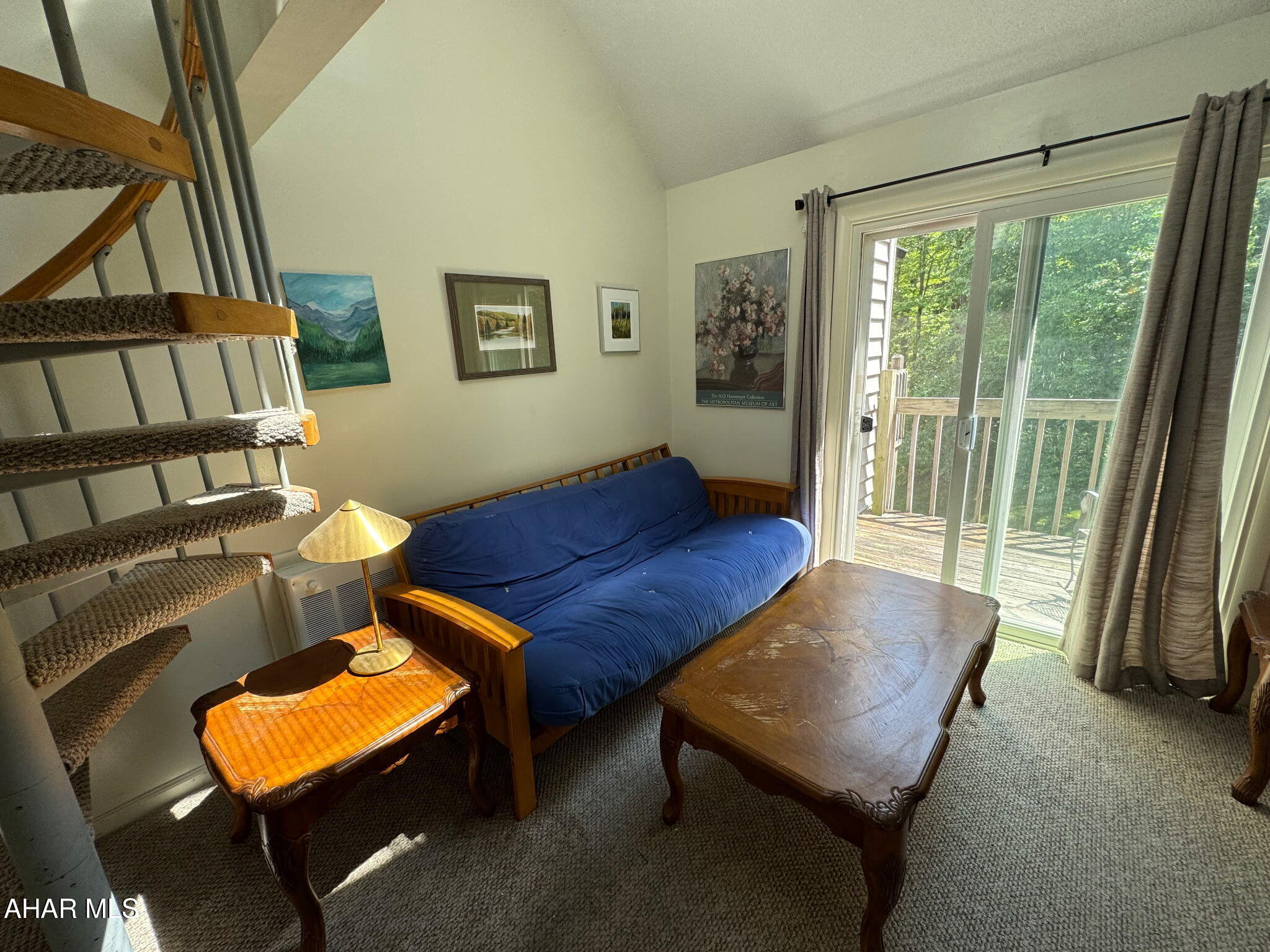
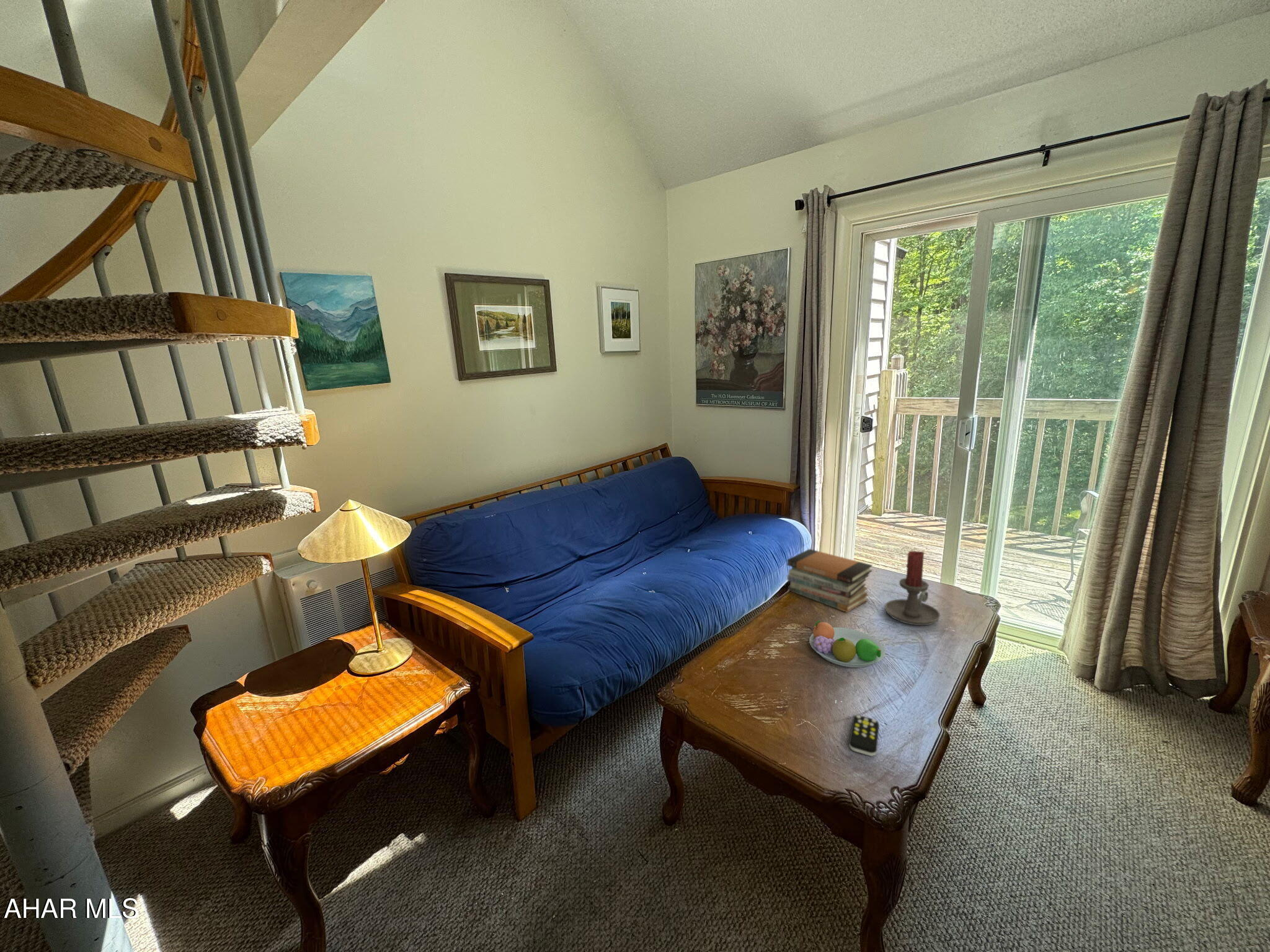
+ candle holder (917, 581)
+ remote control (864, 734)
+ book stack (827, 578)
+ fruit bowl (848, 640)
